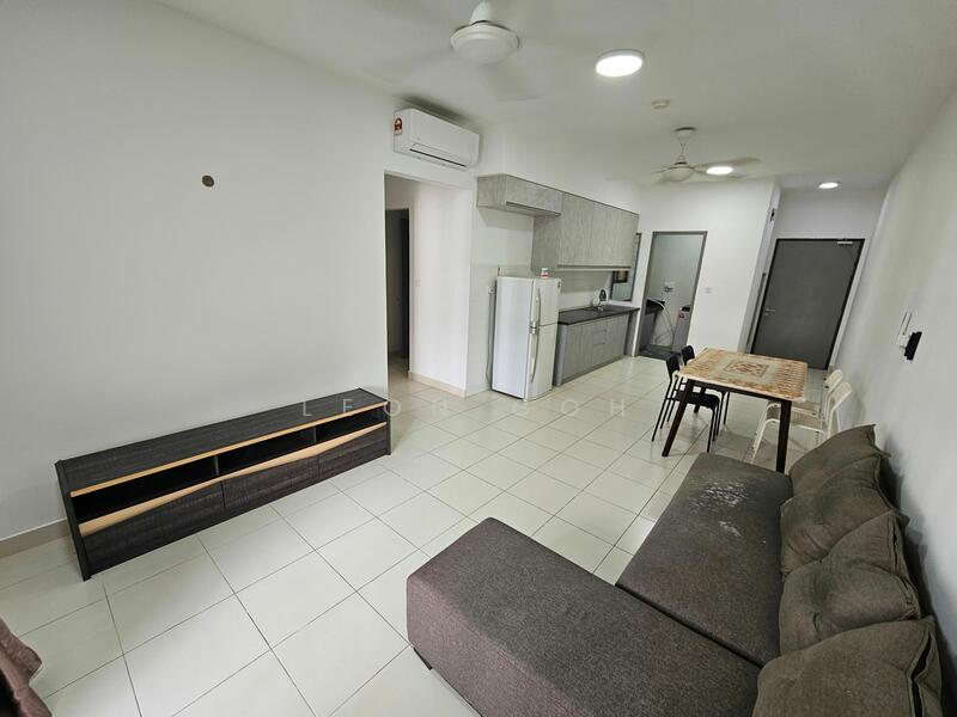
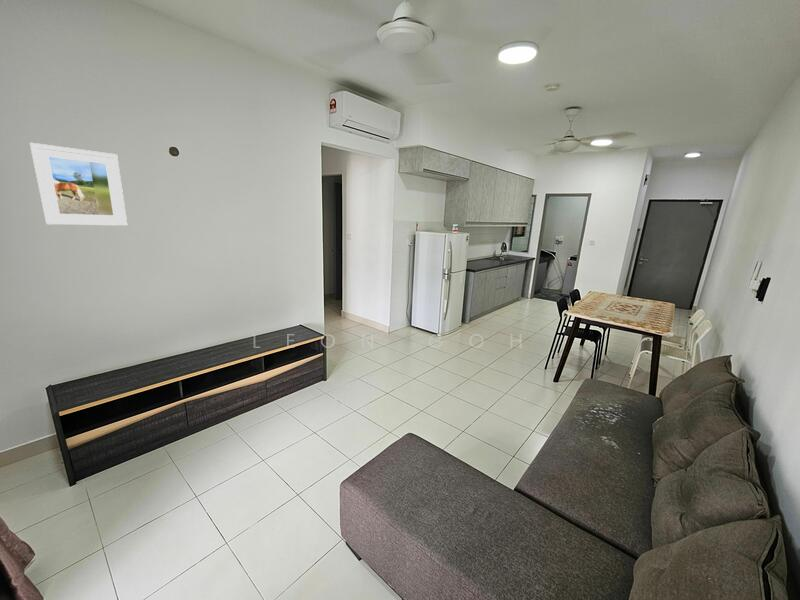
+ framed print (83, 188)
